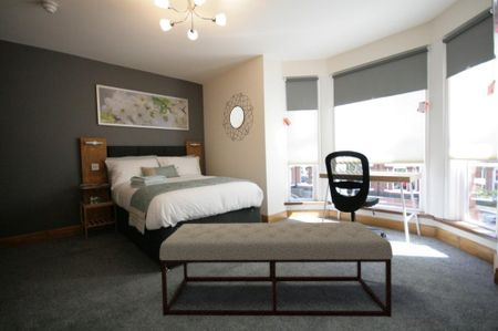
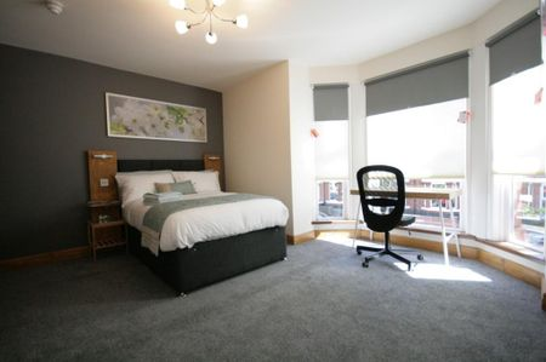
- bench (271, 262)
- home mirror (237, 117)
